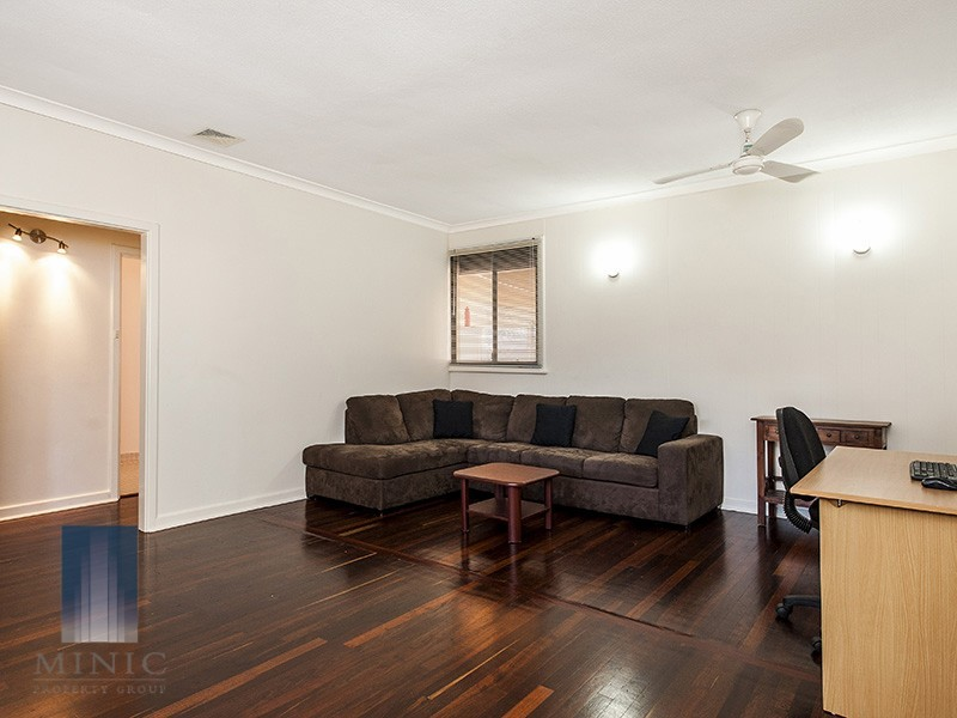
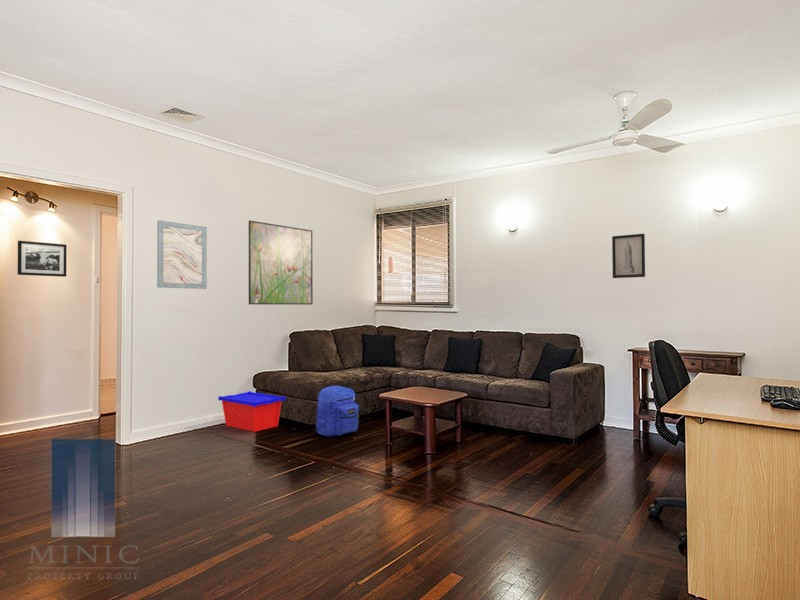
+ picture frame (42, 259)
+ backpack (339, 409)
+ wall art (182, 256)
+ wall art (628, 256)
+ storage bin (251, 411)
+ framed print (282, 265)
